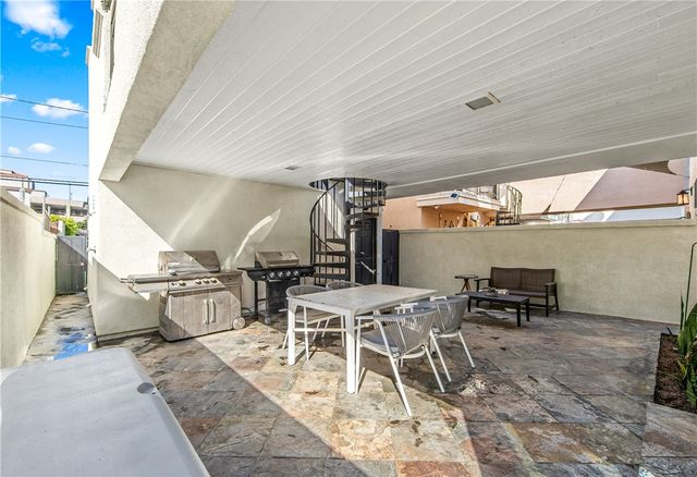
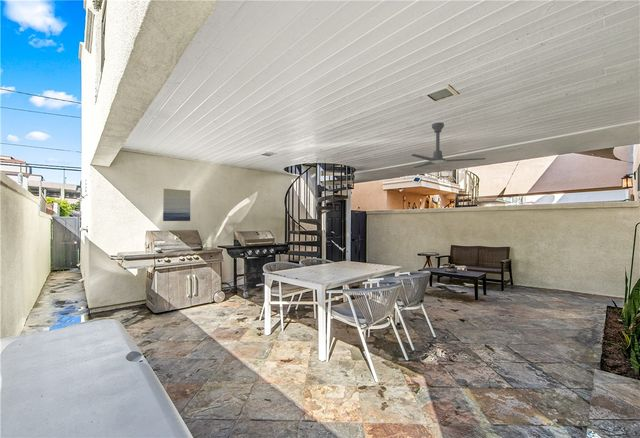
+ ceiling fan (439, 142)
+ wall art (177, 205)
